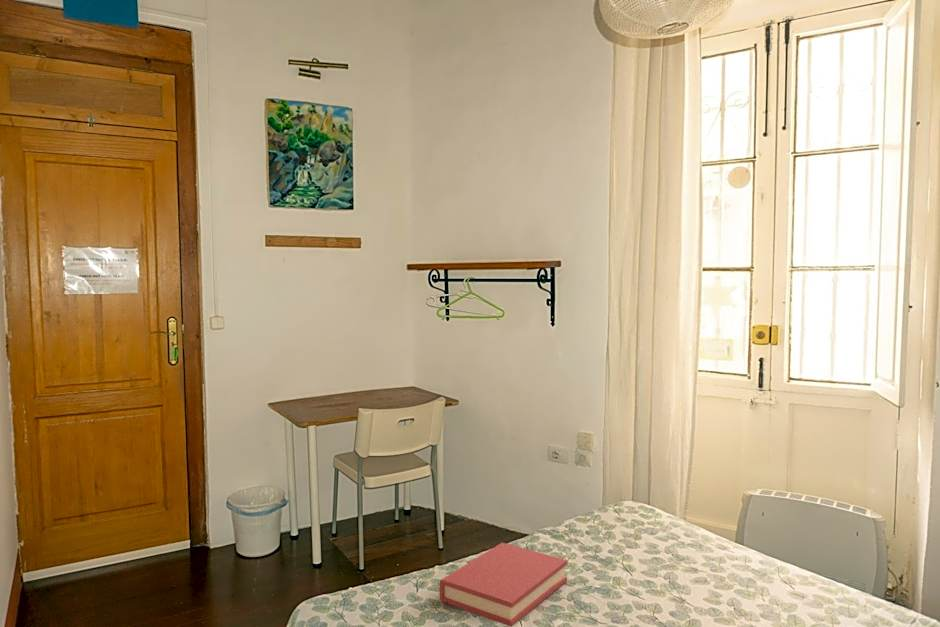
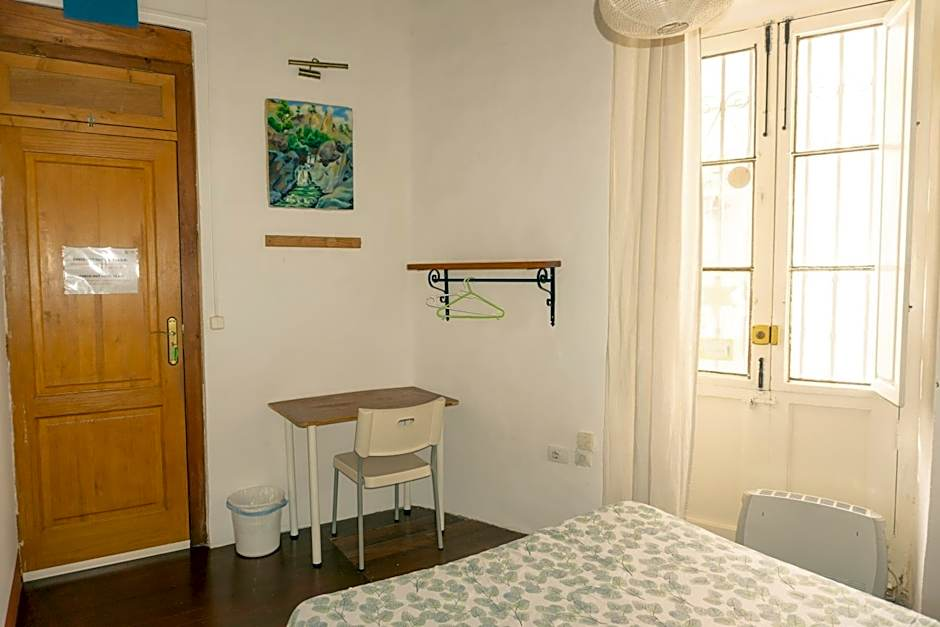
- hardback book (505, 579)
